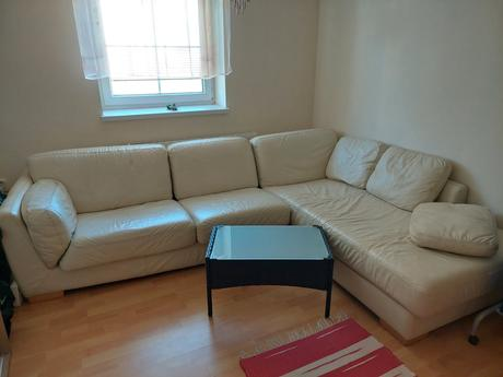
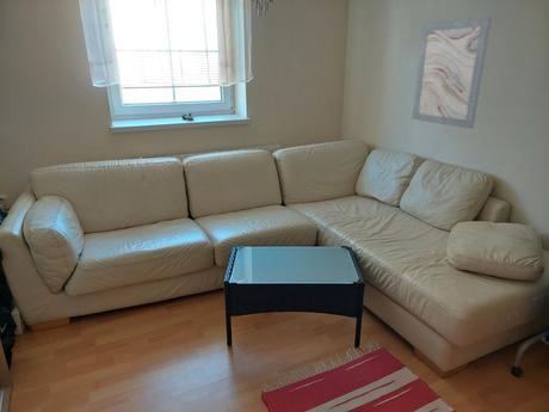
+ wall art (446, 74)
